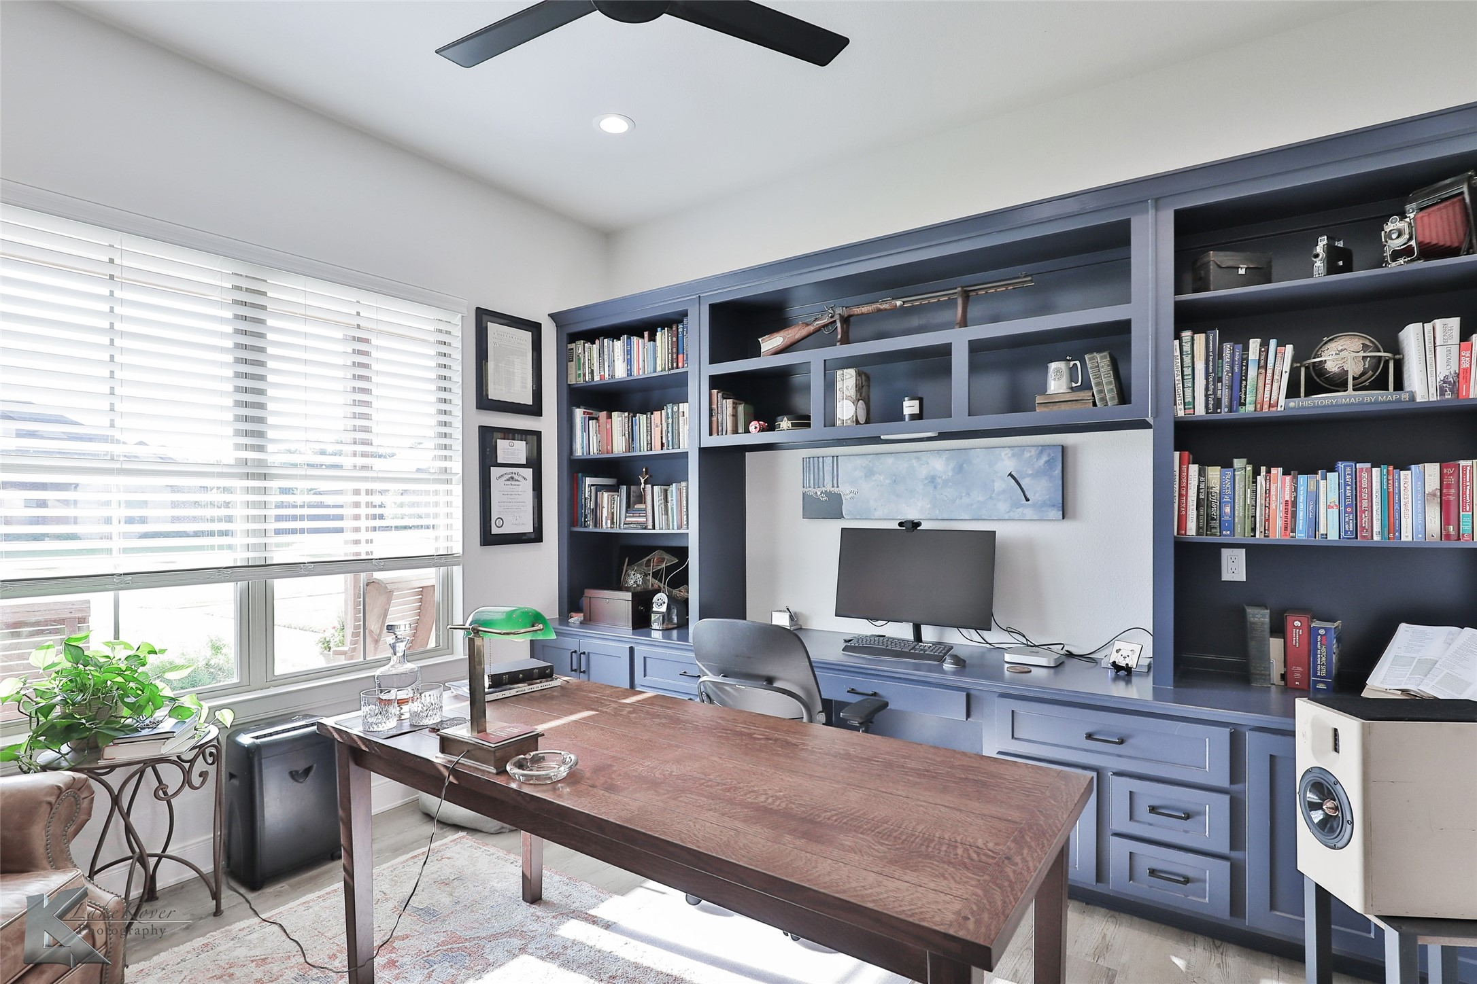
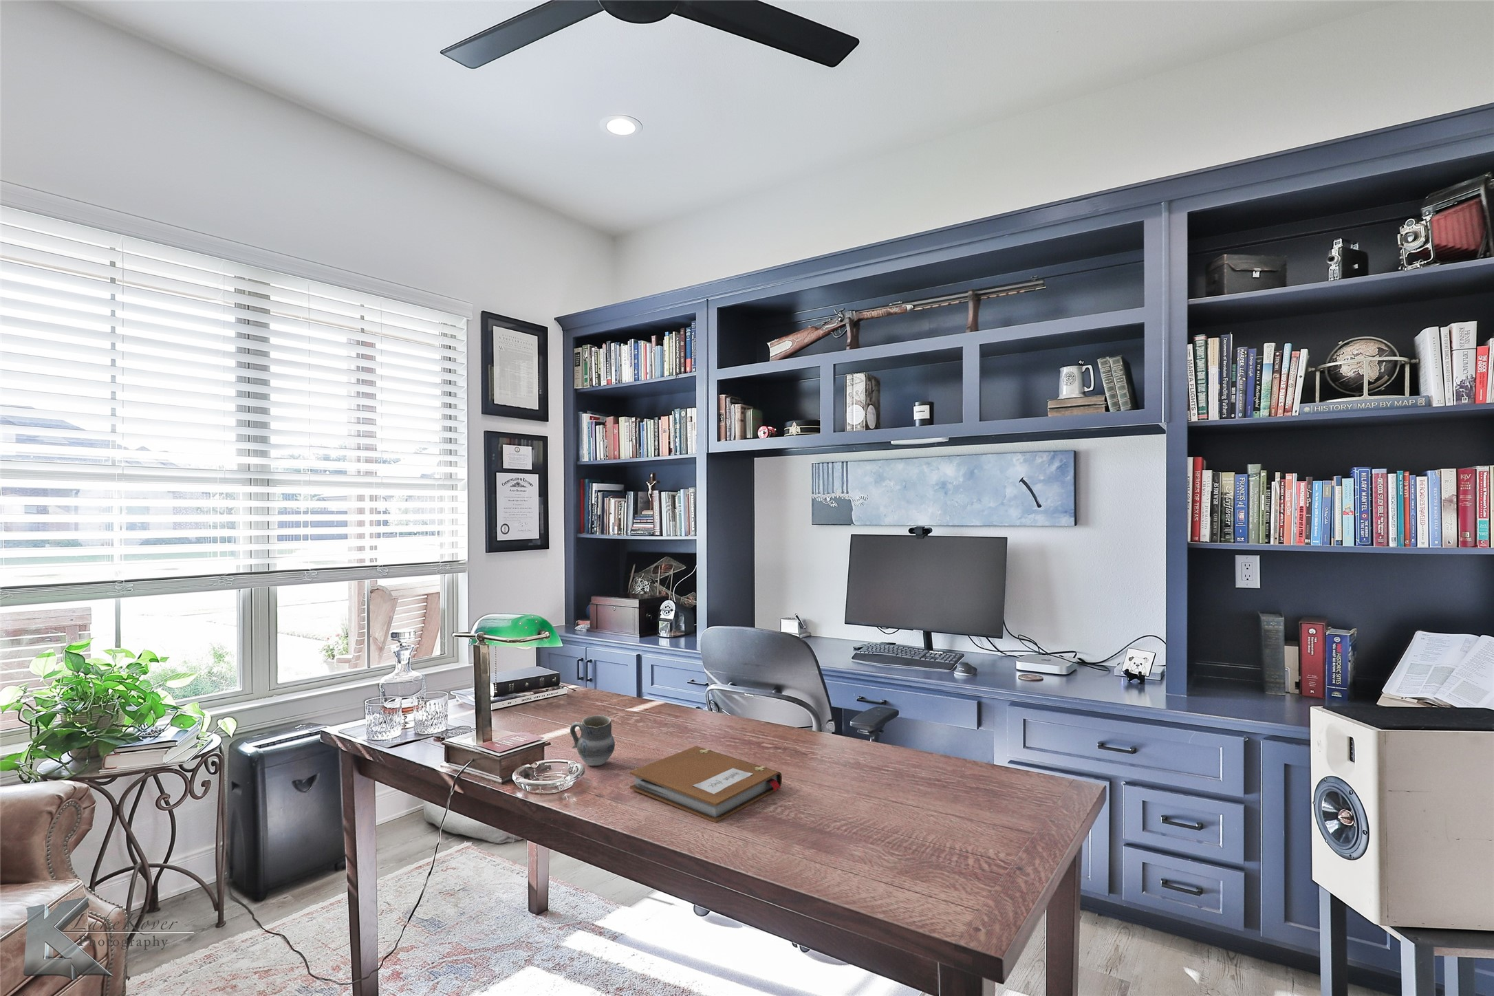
+ cup (592, 740)
+ notebook (708, 780)
